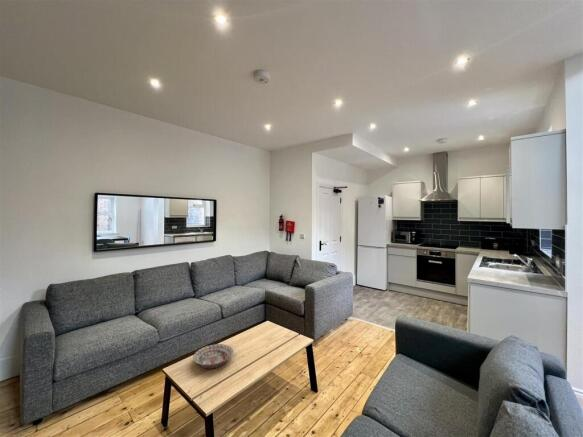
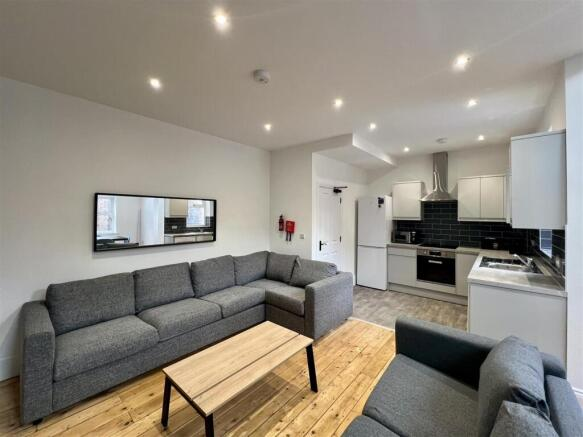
- decorative bowl (213, 358)
